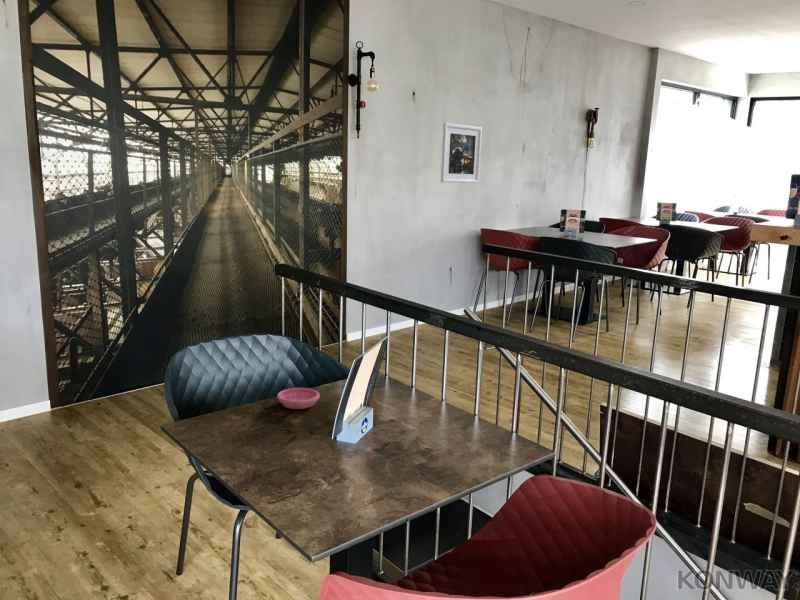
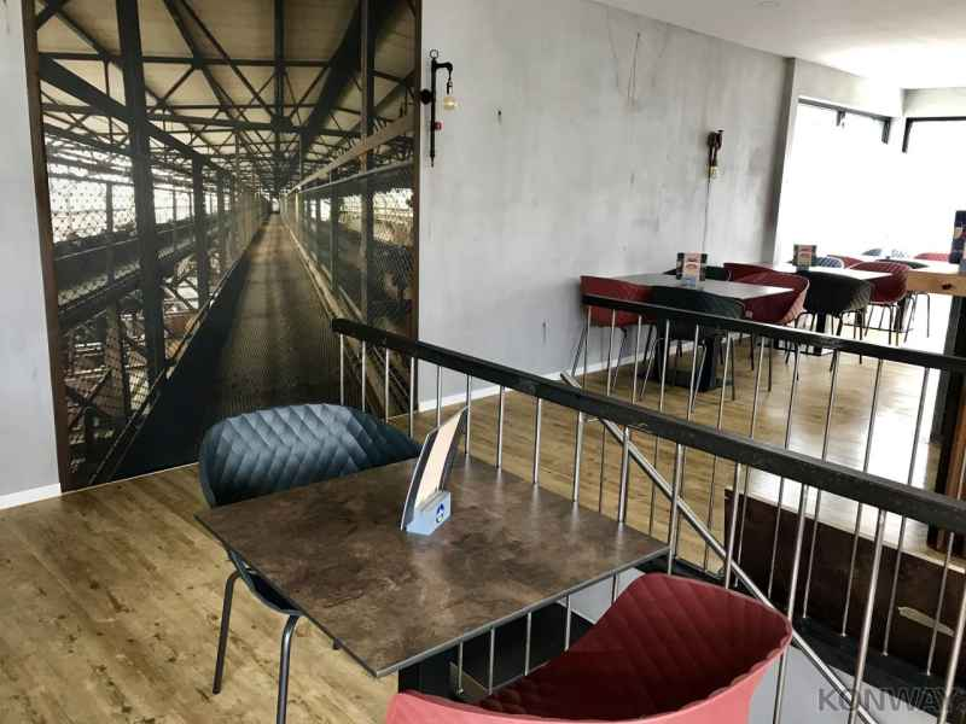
- saucer (298, 398)
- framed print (461, 154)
